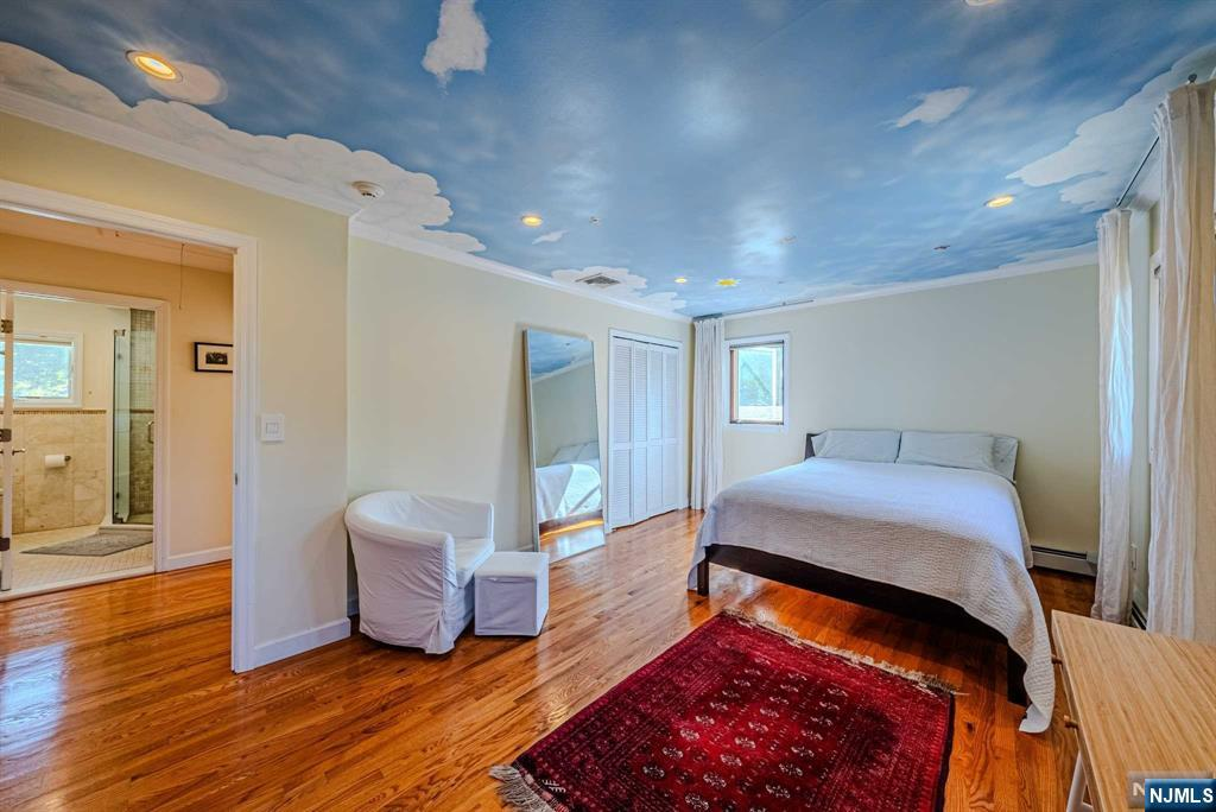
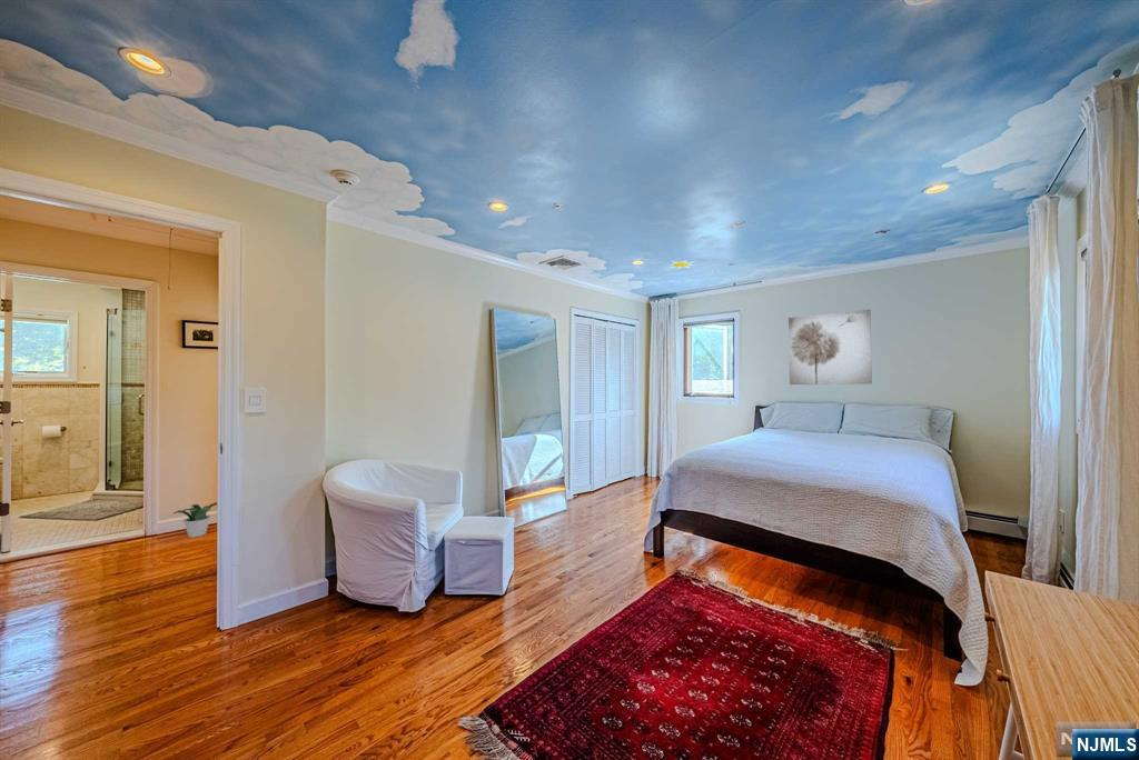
+ potted plant (199, 520)
+ wall art (828, 349)
